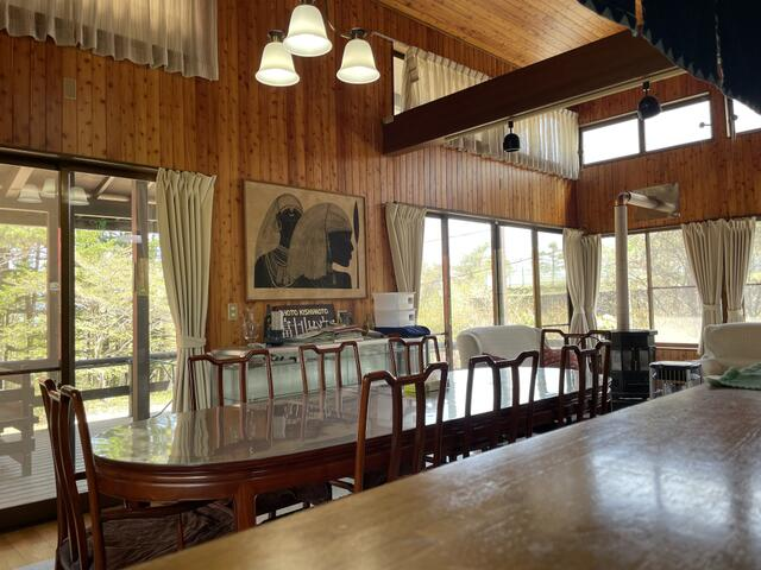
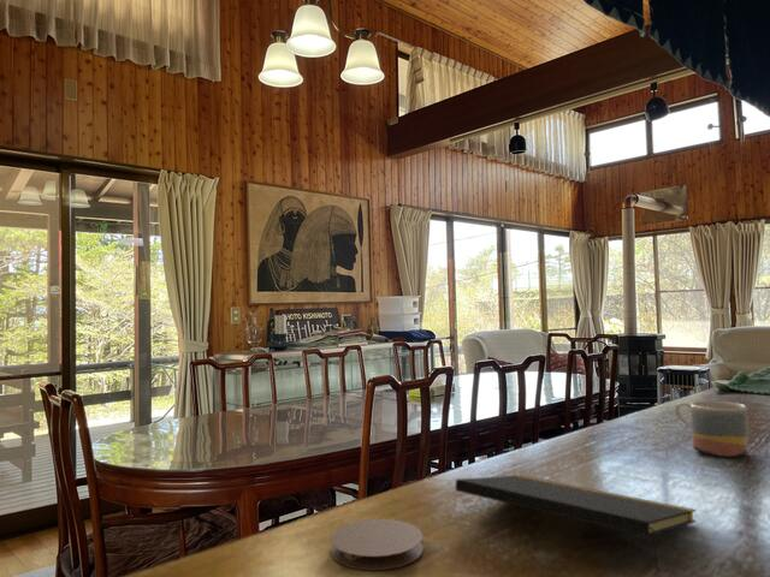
+ notepad (571, 500)
+ coaster (377, 542)
+ mug (709, 427)
